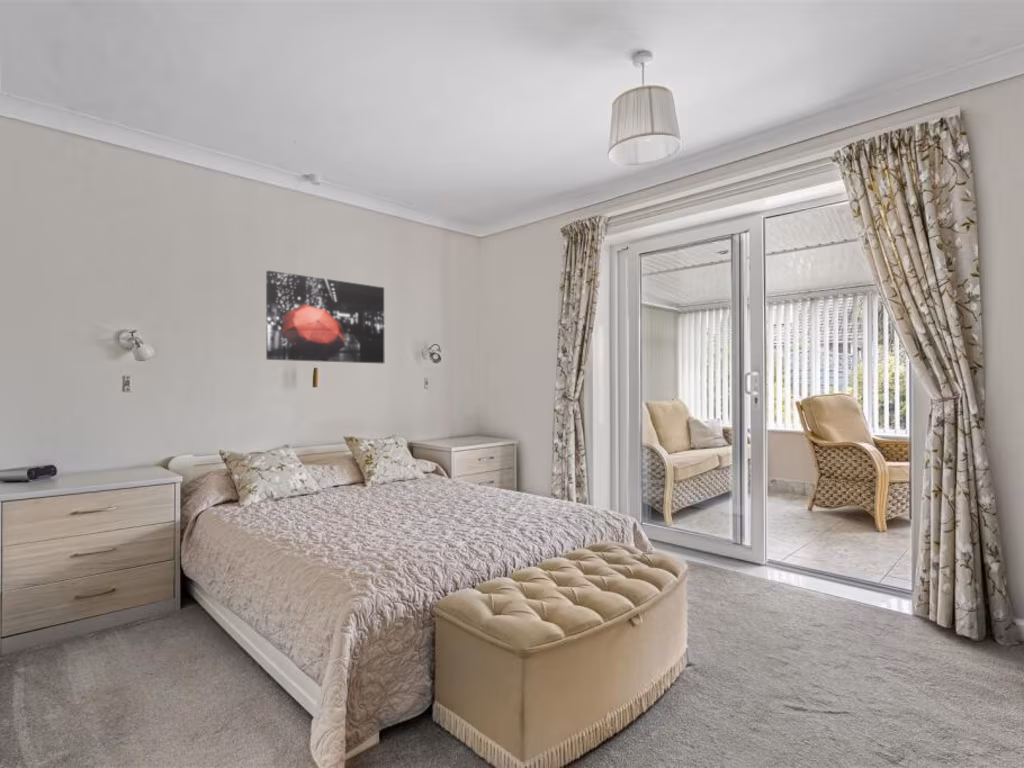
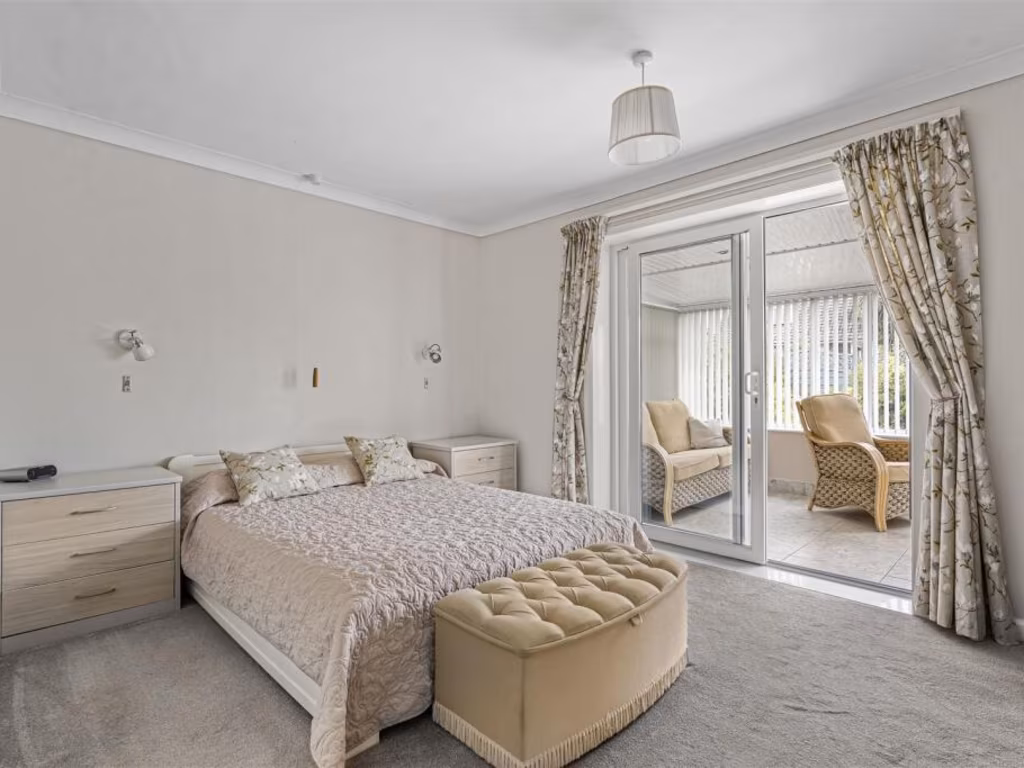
- wall art (329, 320)
